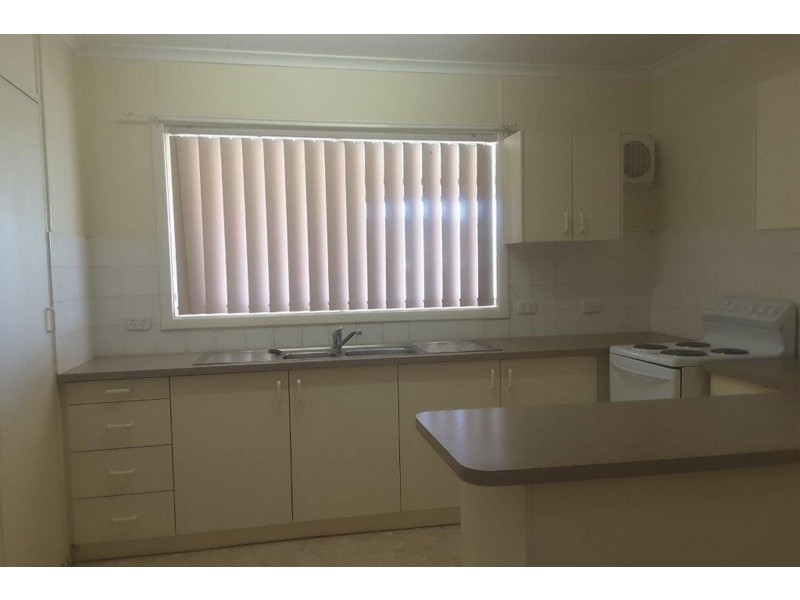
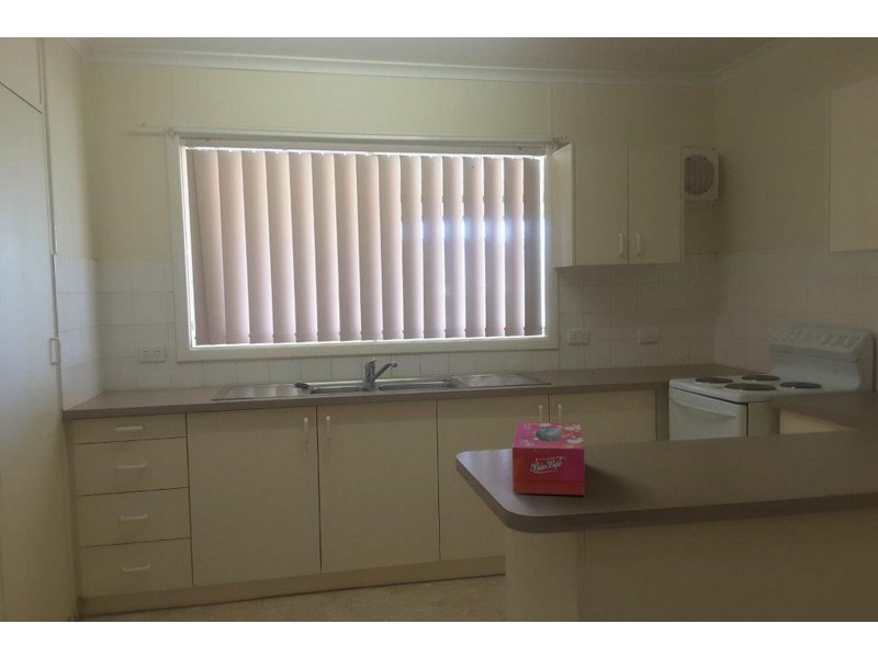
+ tissue box (549, 454)
